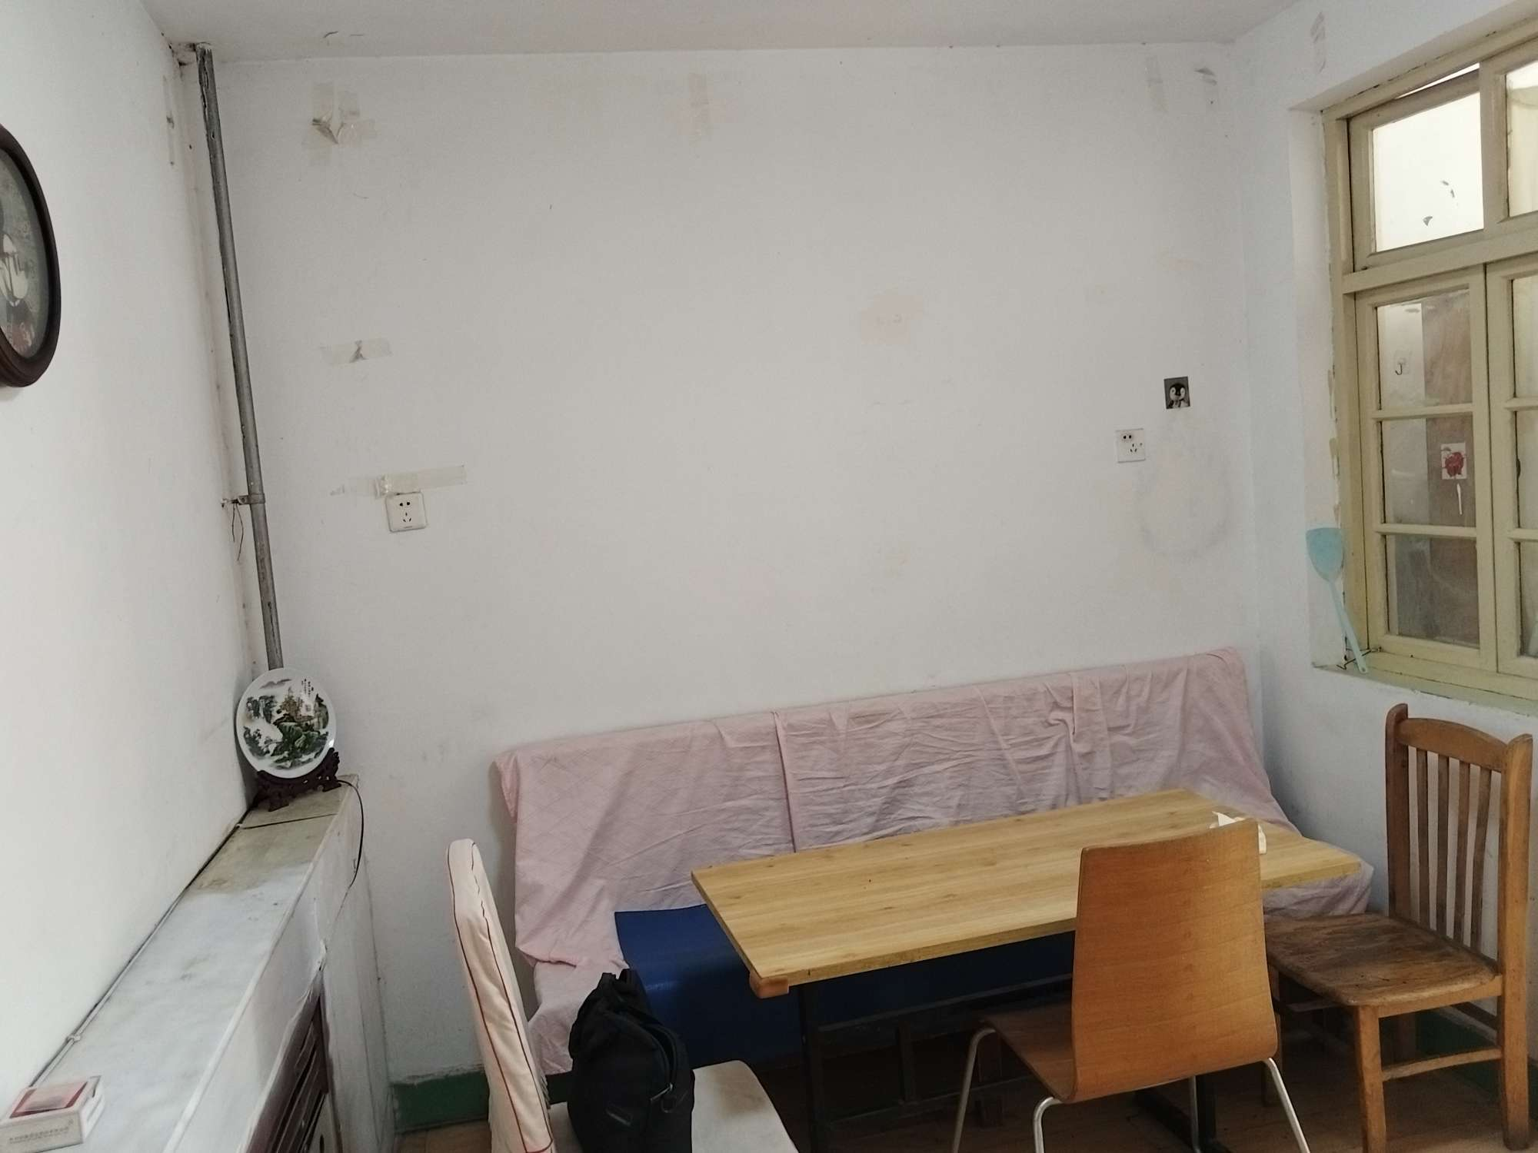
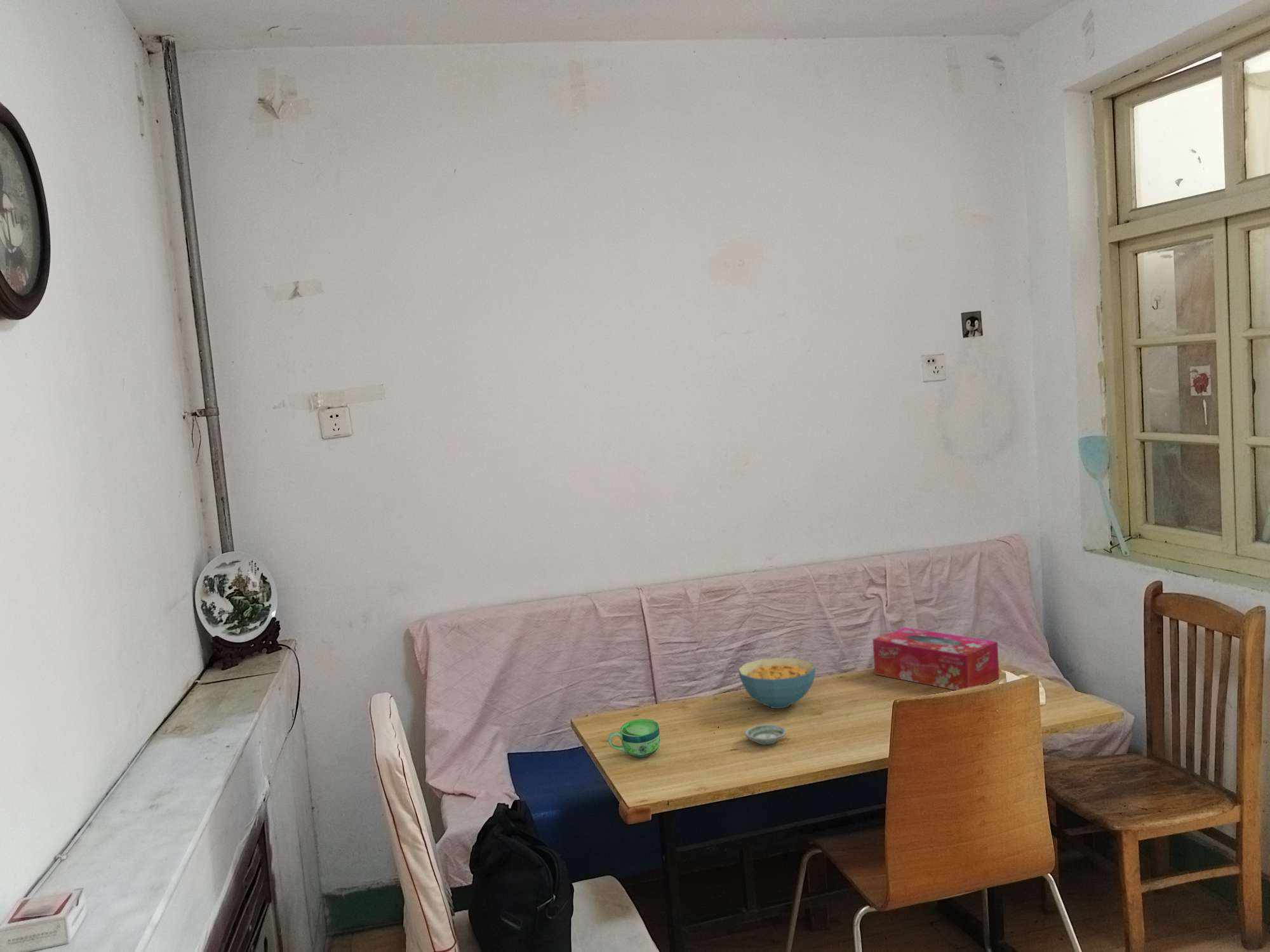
+ cereal bowl (777, 686)
+ tissue box (935, 658)
+ saucer (765, 736)
+ cup (634, 741)
